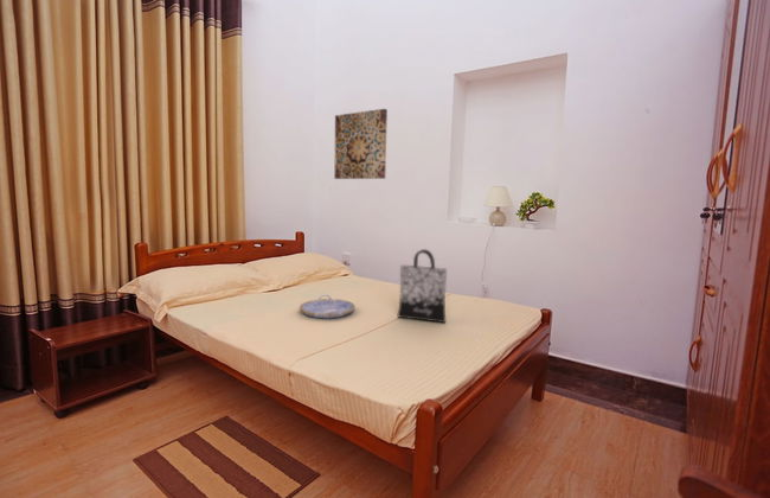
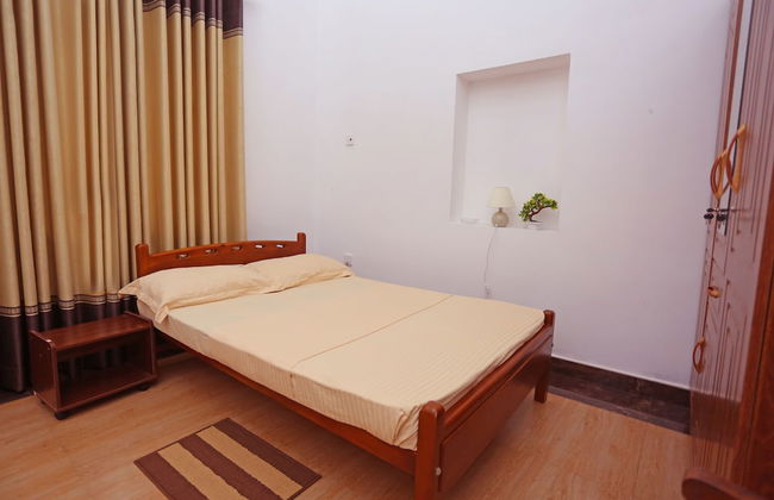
- tote bag (422, 285)
- wall art (359, 146)
- serving tray (327, 307)
